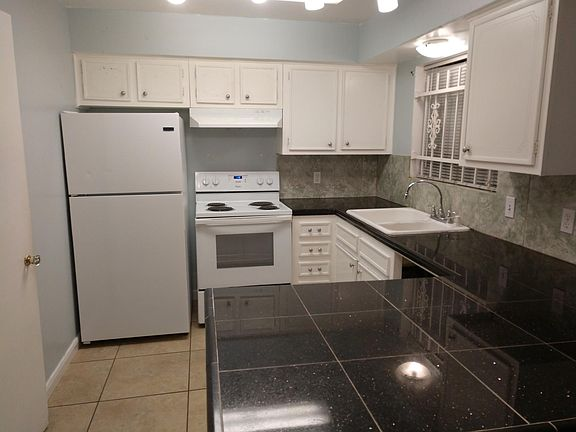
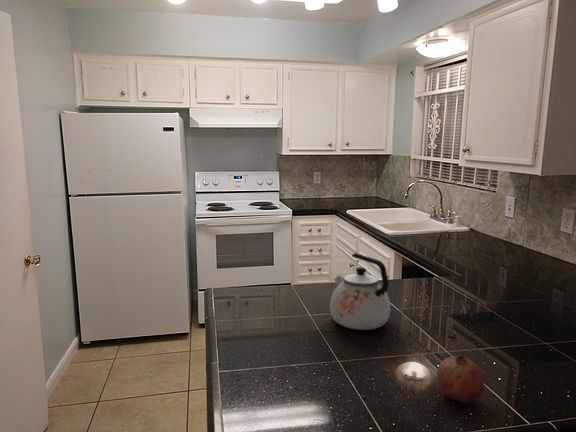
+ kettle (359, 288)
+ fruit (460, 377)
